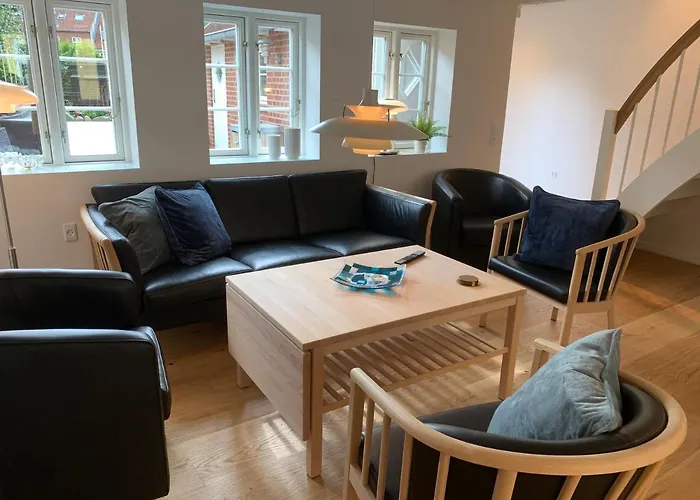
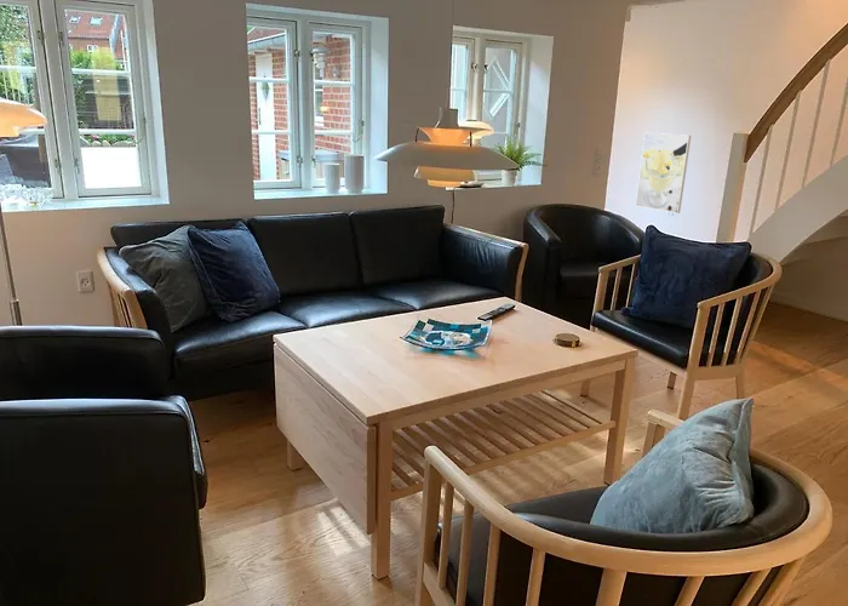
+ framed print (661, 172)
